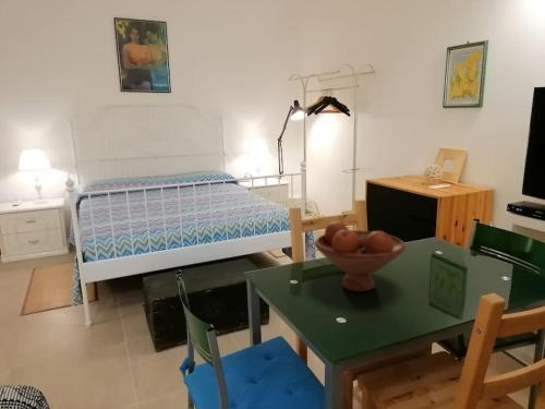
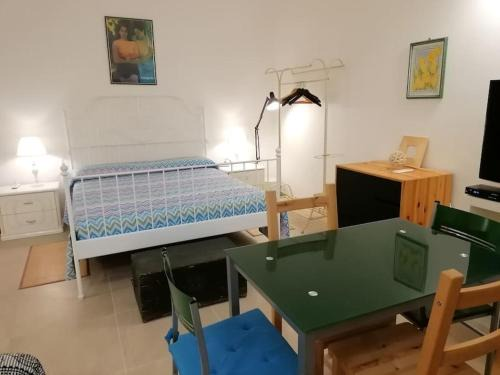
- fruit bowl (359, 255)
